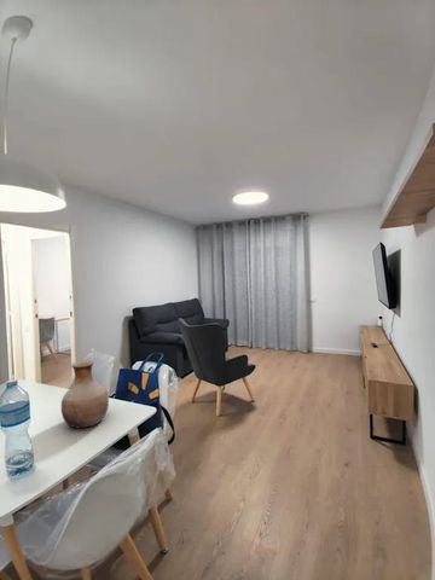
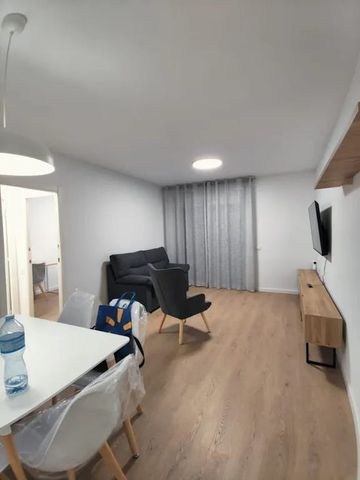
- vase (85, 392)
